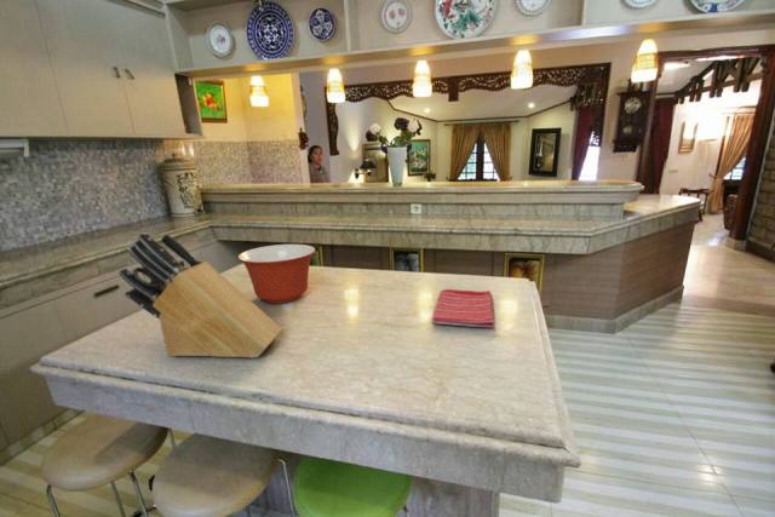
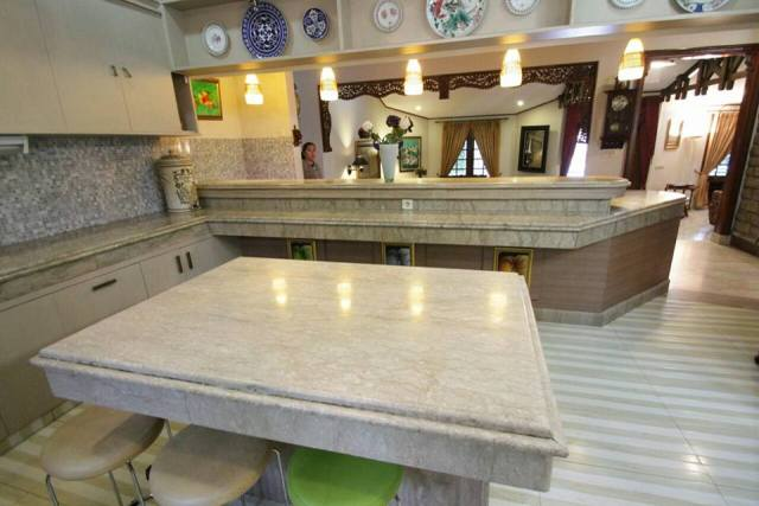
- mixing bowl (280, 275)
- knife block (201, 291)
- dish towel (464, 305)
